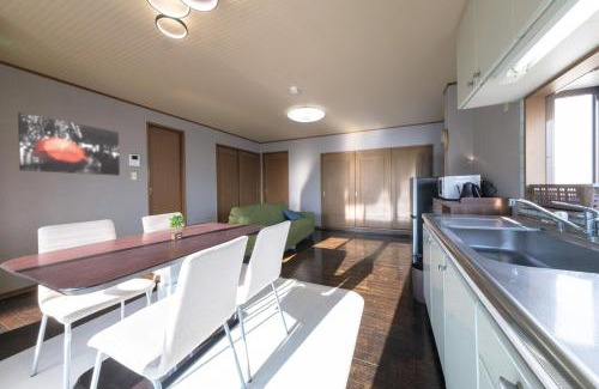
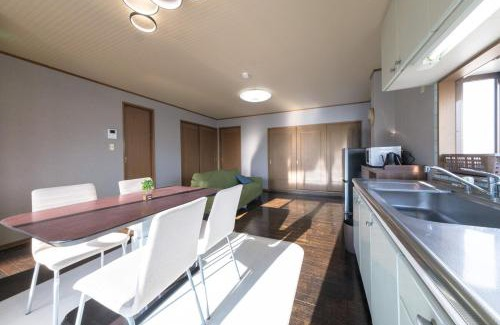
- wall art (75, 148)
